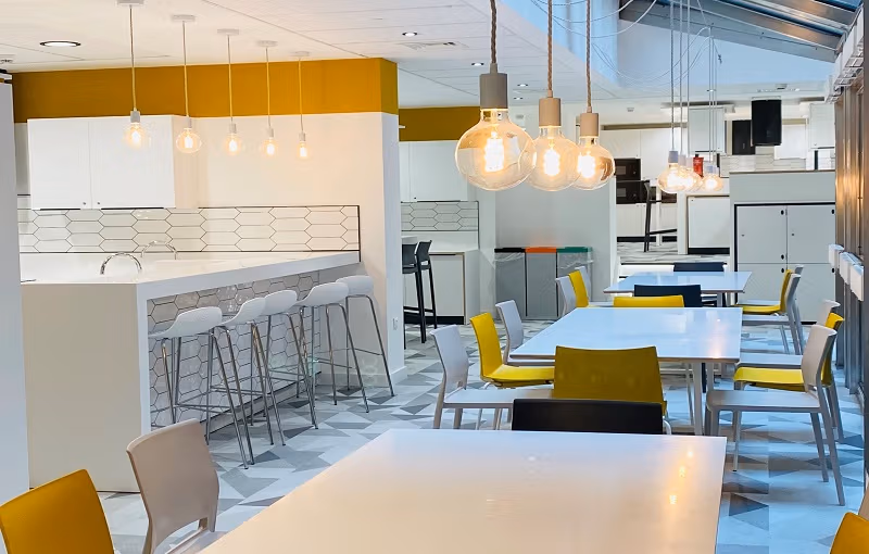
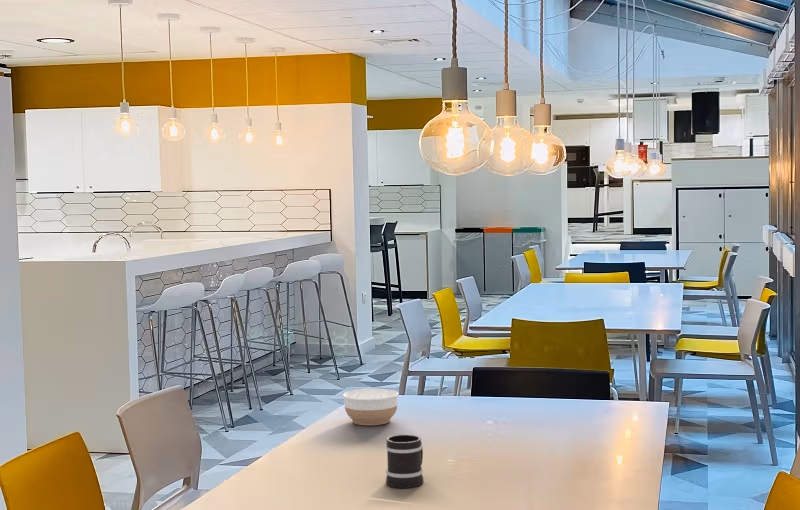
+ bowl (371, 407)
+ mug (407, 459)
